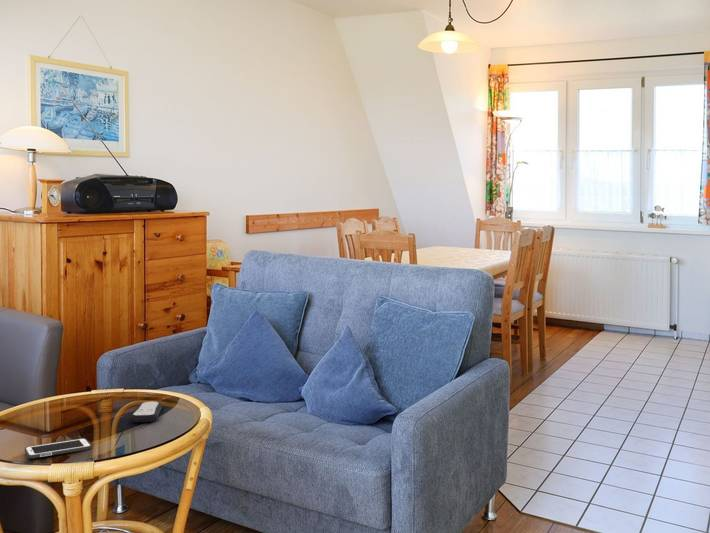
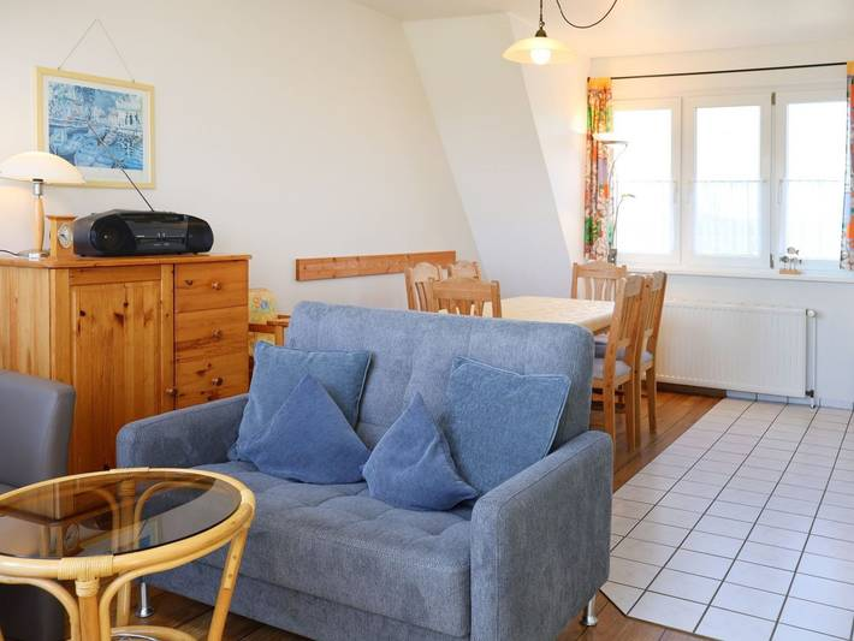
- cell phone (58, 448)
- remote control (147, 411)
